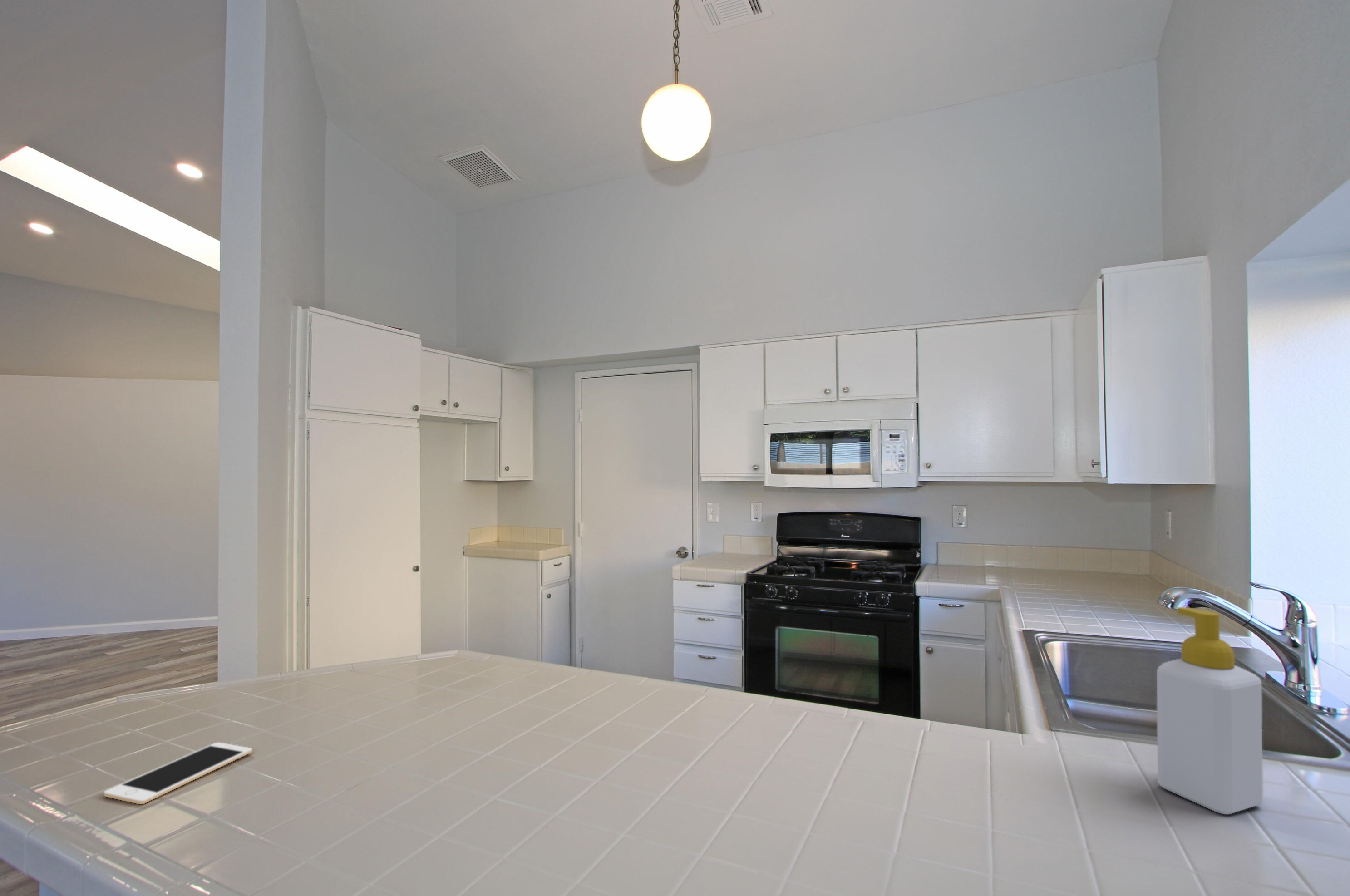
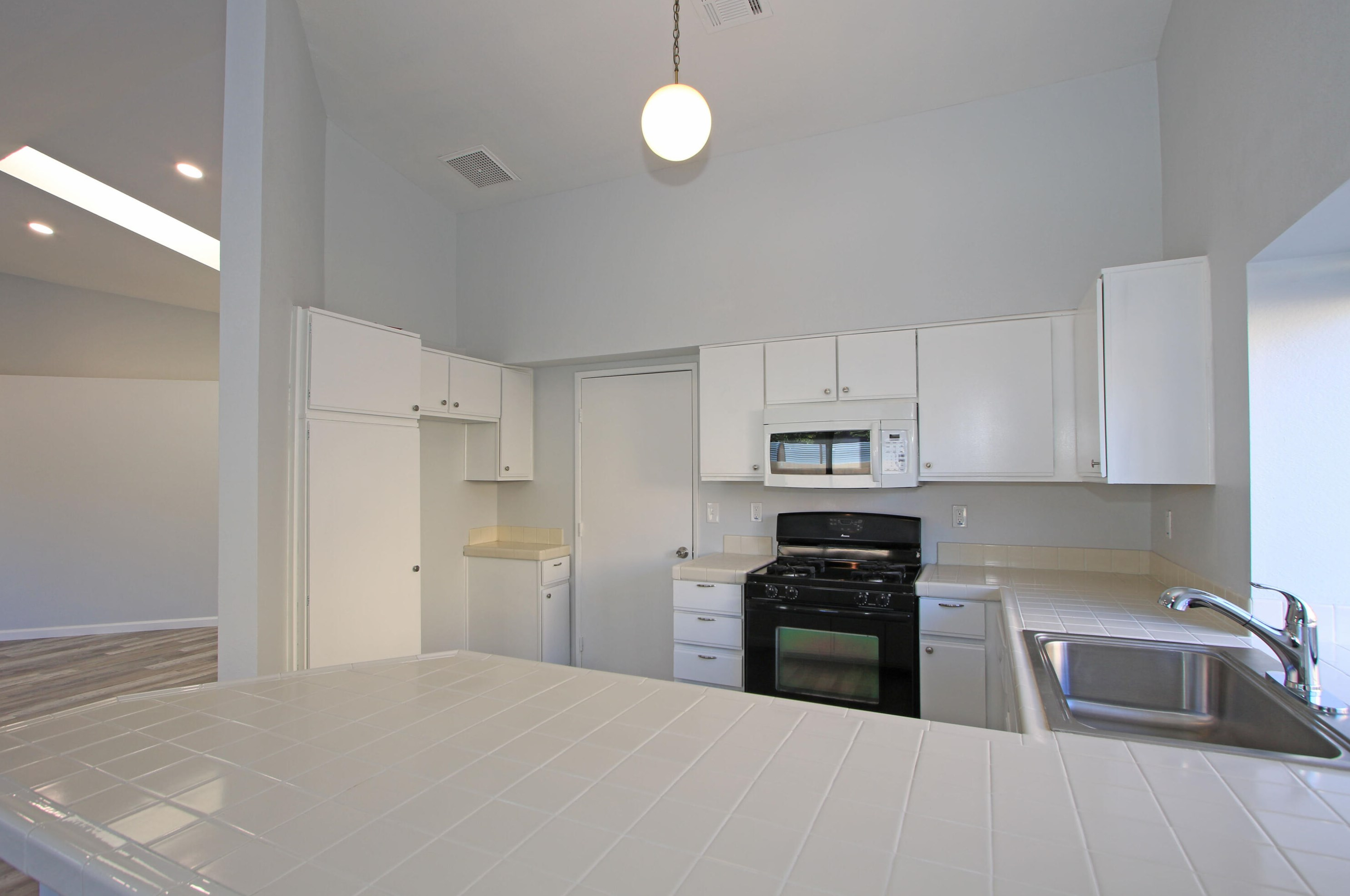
- cell phone (183, 770)
- soap bottle (1208, 704)
